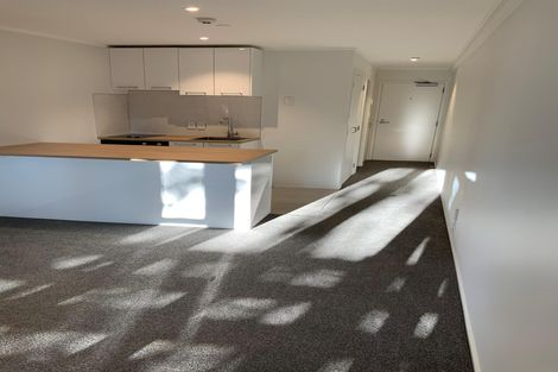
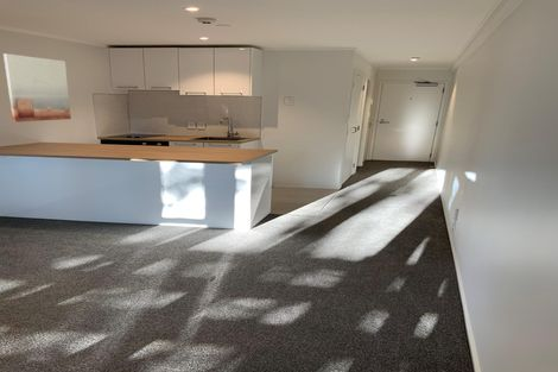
+ wall art (40, 89)
